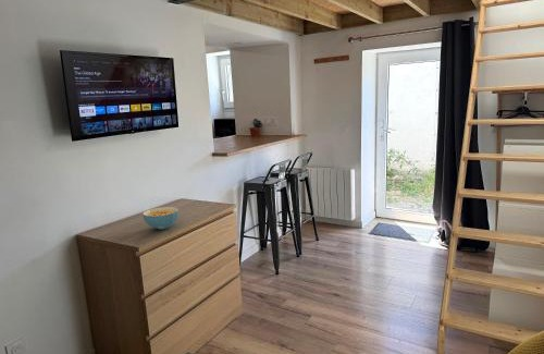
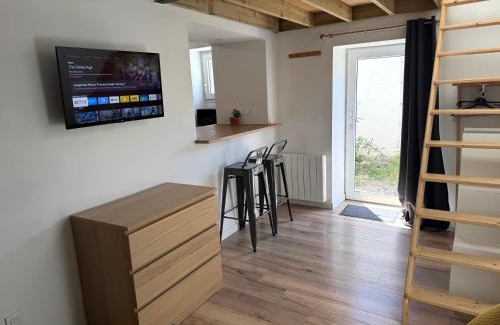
- cereal bowl (161, 219)
